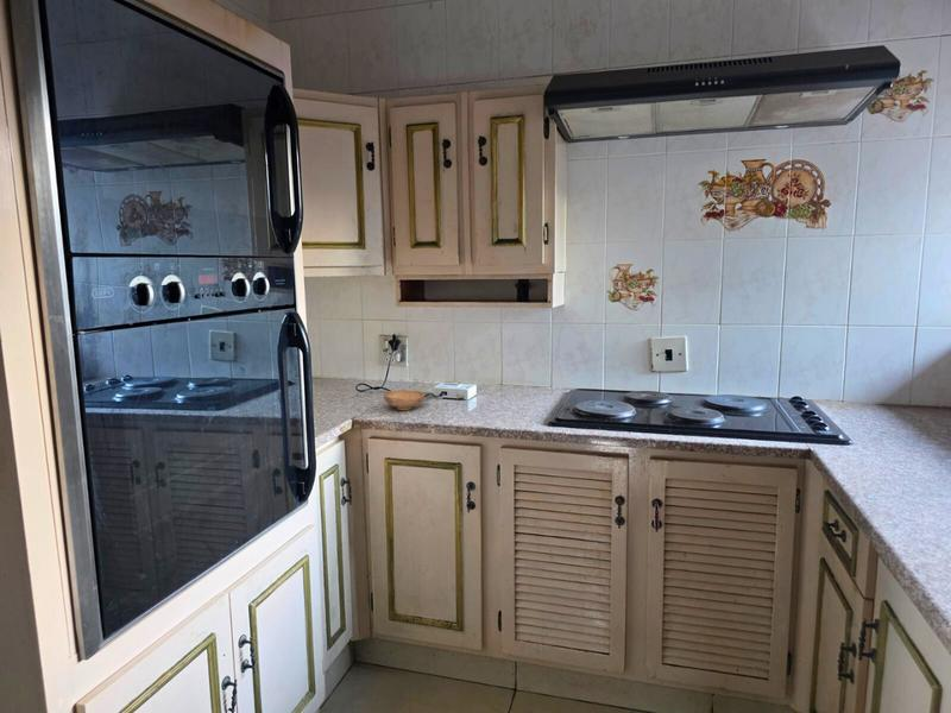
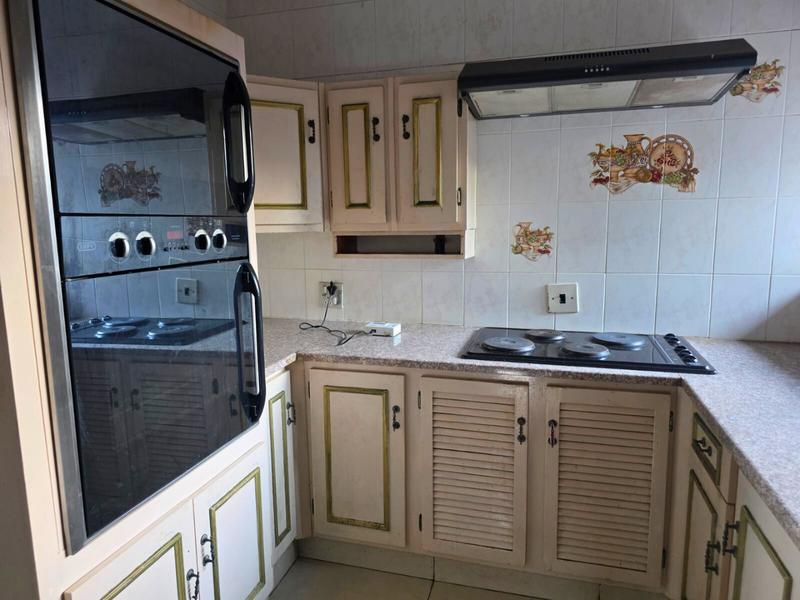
- bowl (404, 400)
